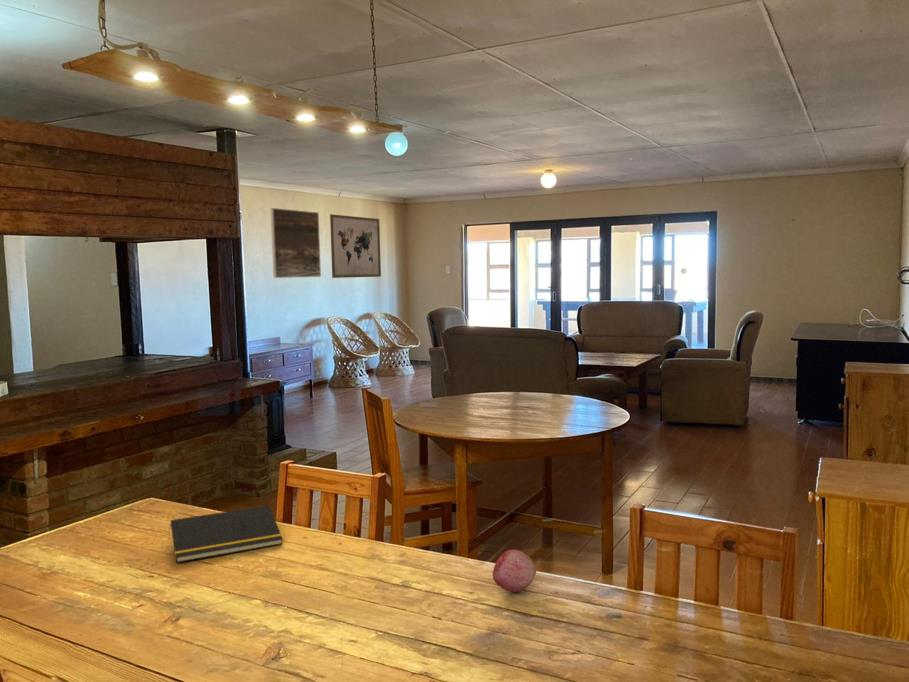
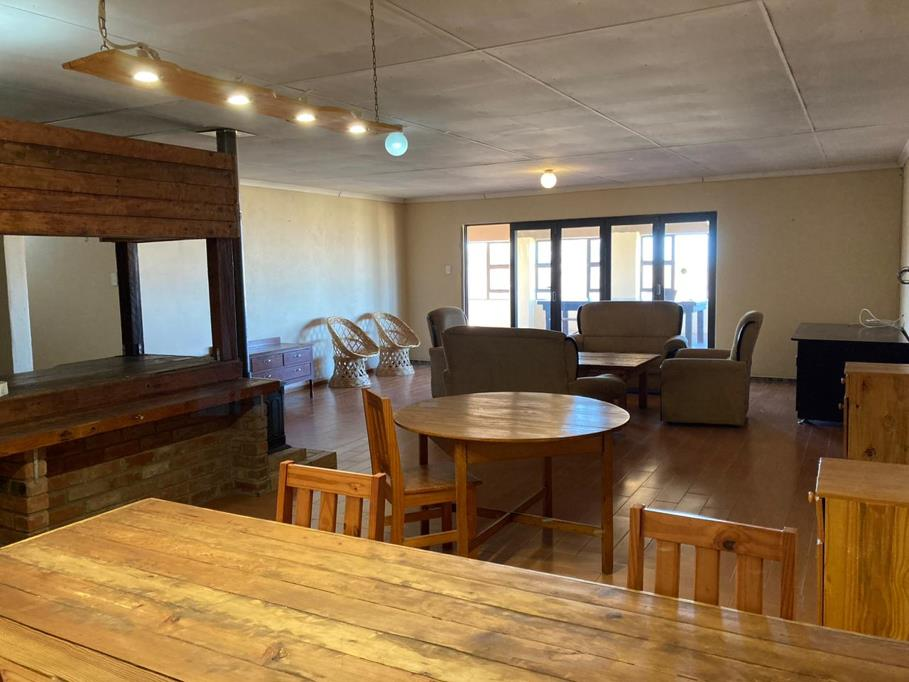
- wall art (356, 247)
- fruit (514, 570)
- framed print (296, 244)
- notepad (226, 531)
